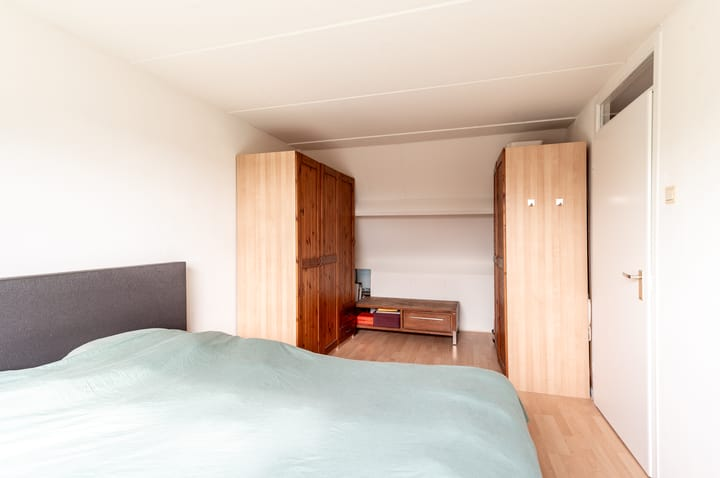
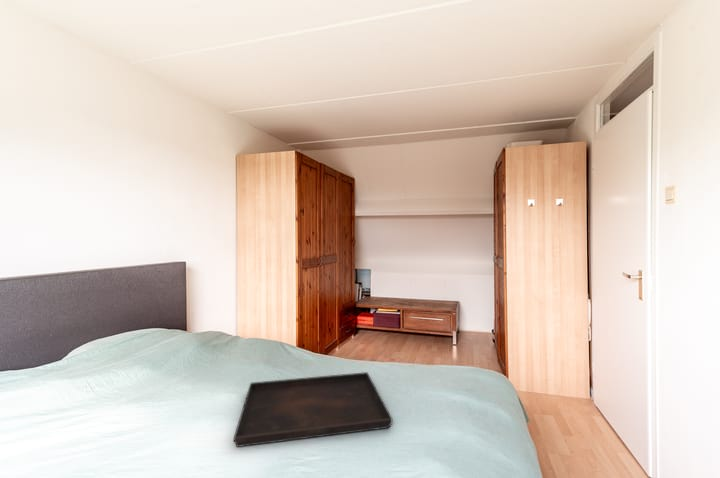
+ serving tray (313, 403)
